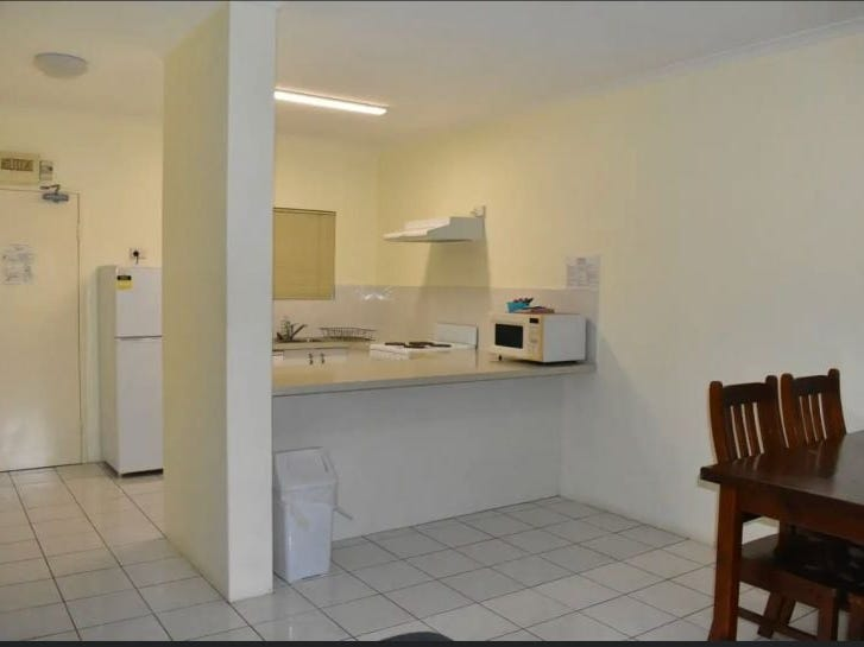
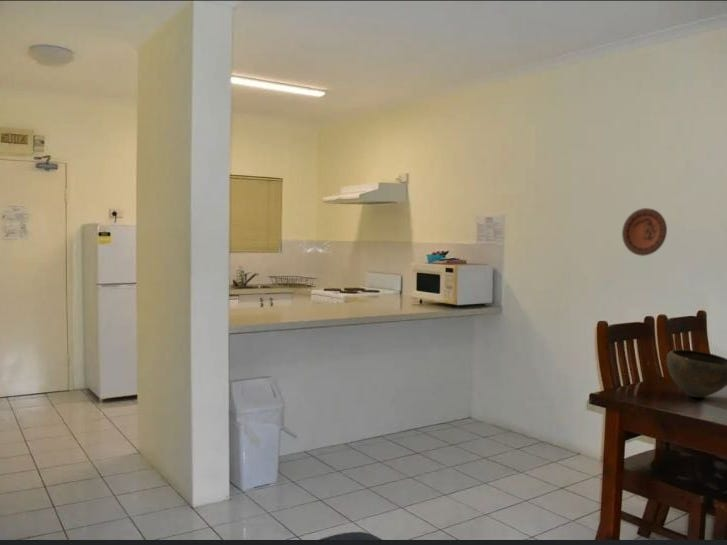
+ bowl (699, 375)
+ decorative plate (644, 232)
